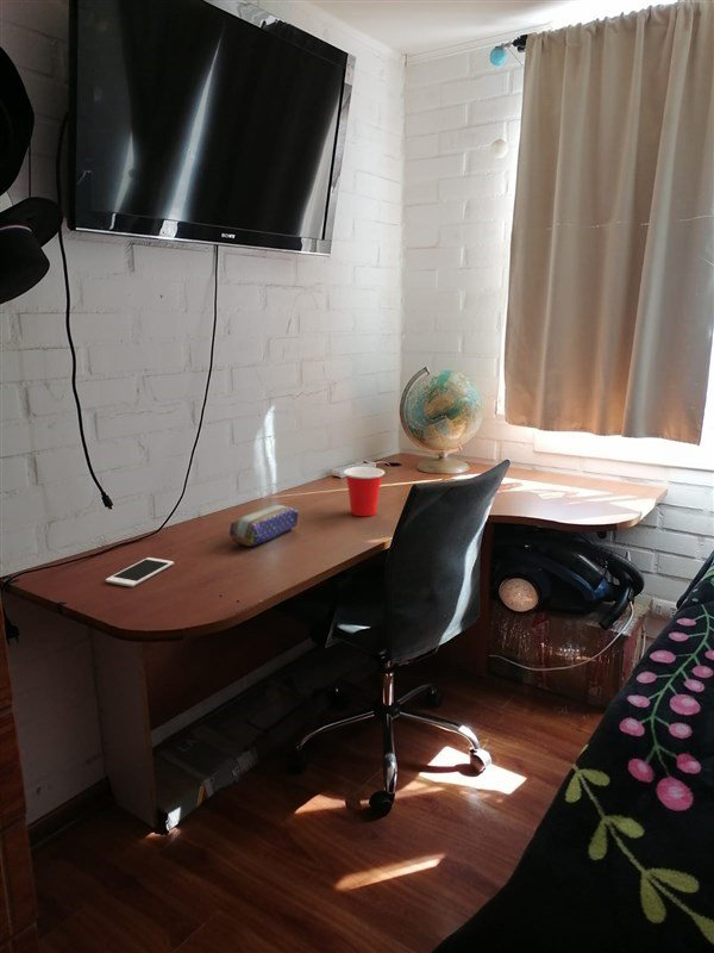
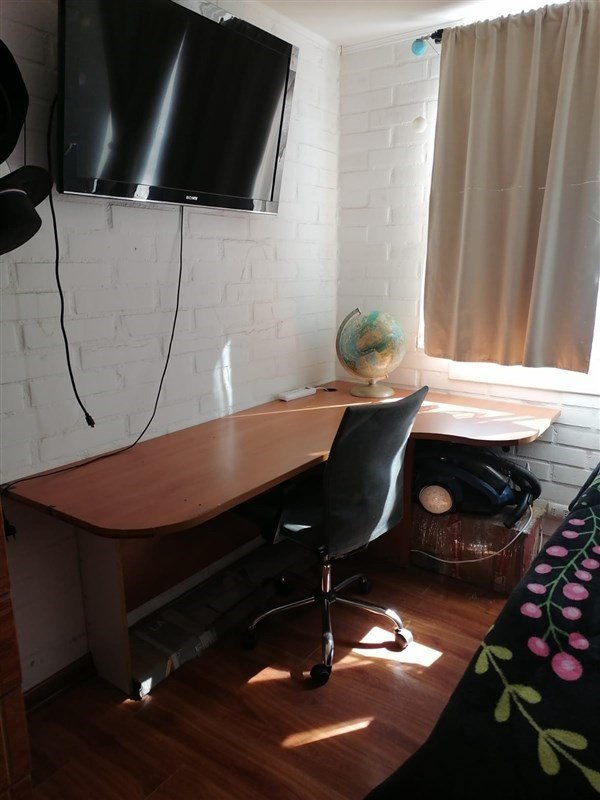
- cell phone (140, 571)
- pencil case (264, 523)
- cup (363, 492)
